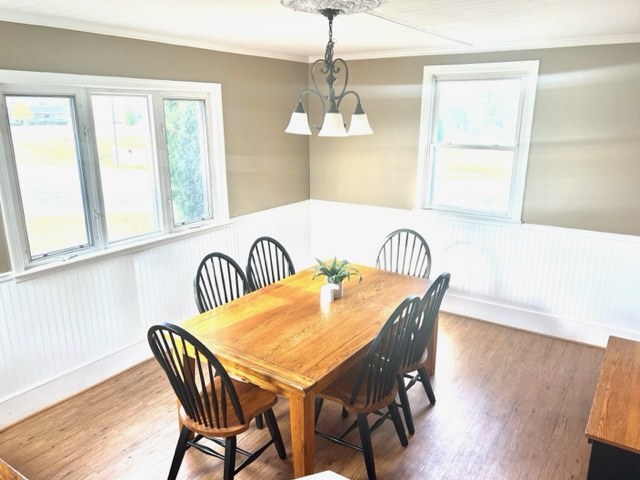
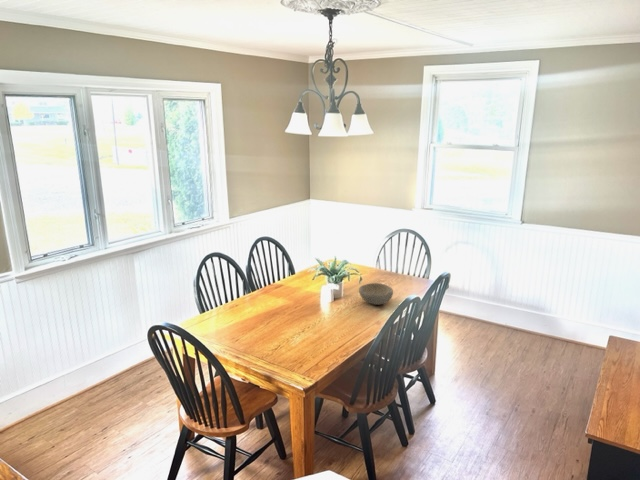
+ bowl (375, 295)
